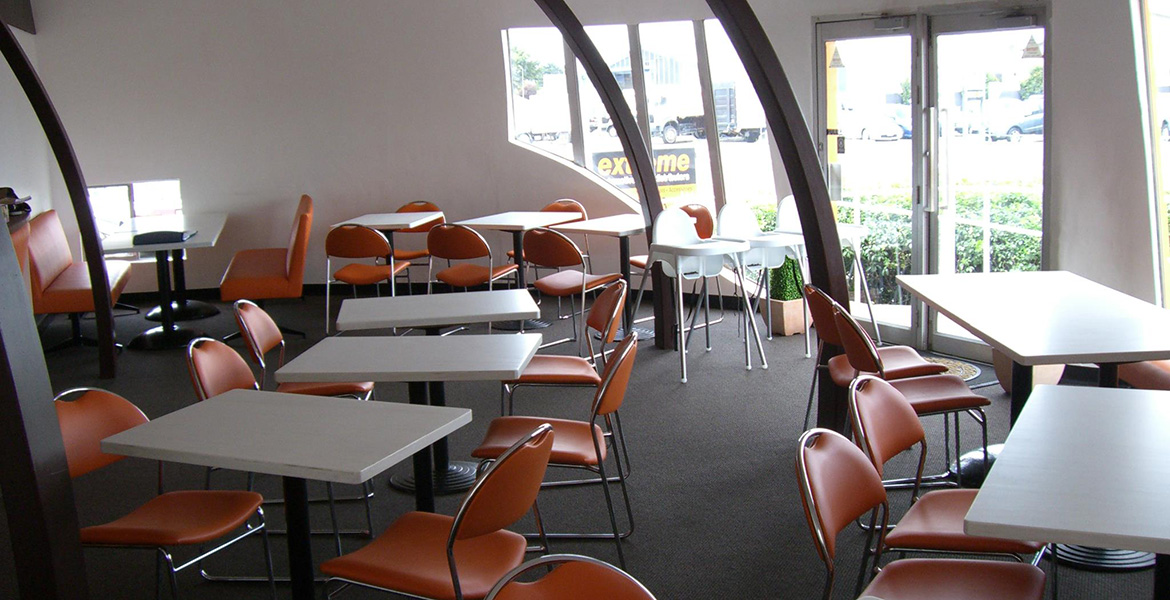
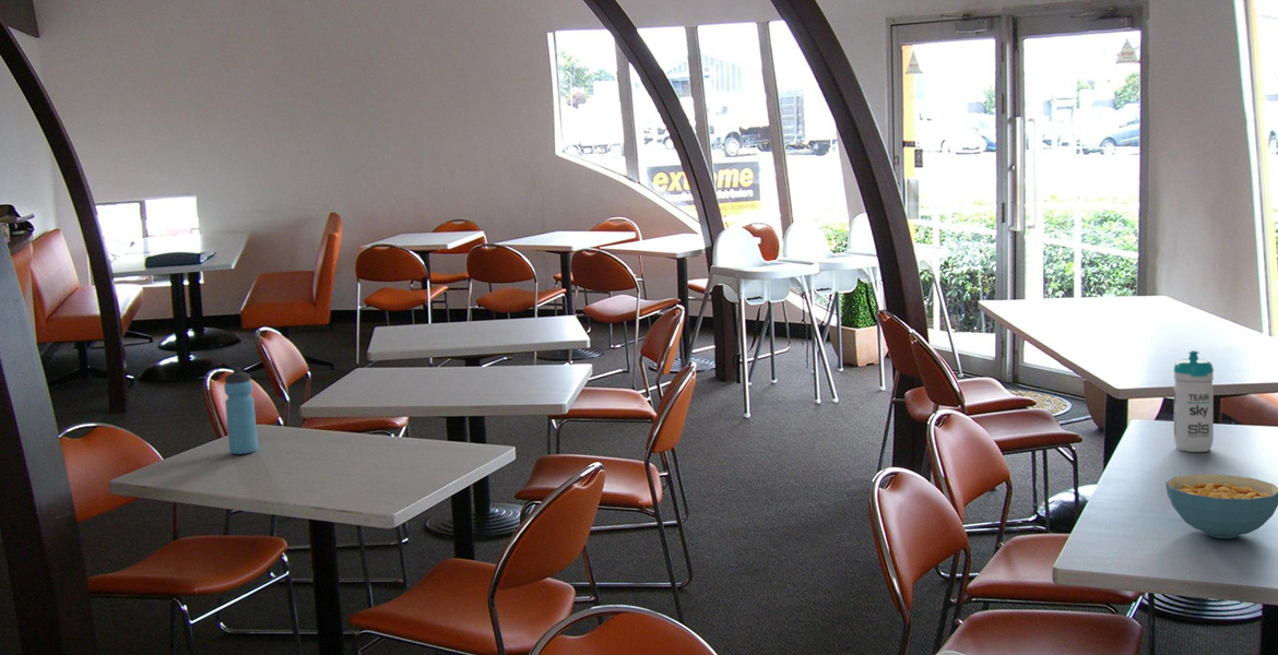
+ water bottle (1193, 400)
+ water bottle (240, 409)
+ cereal bowl (1221, 510)
